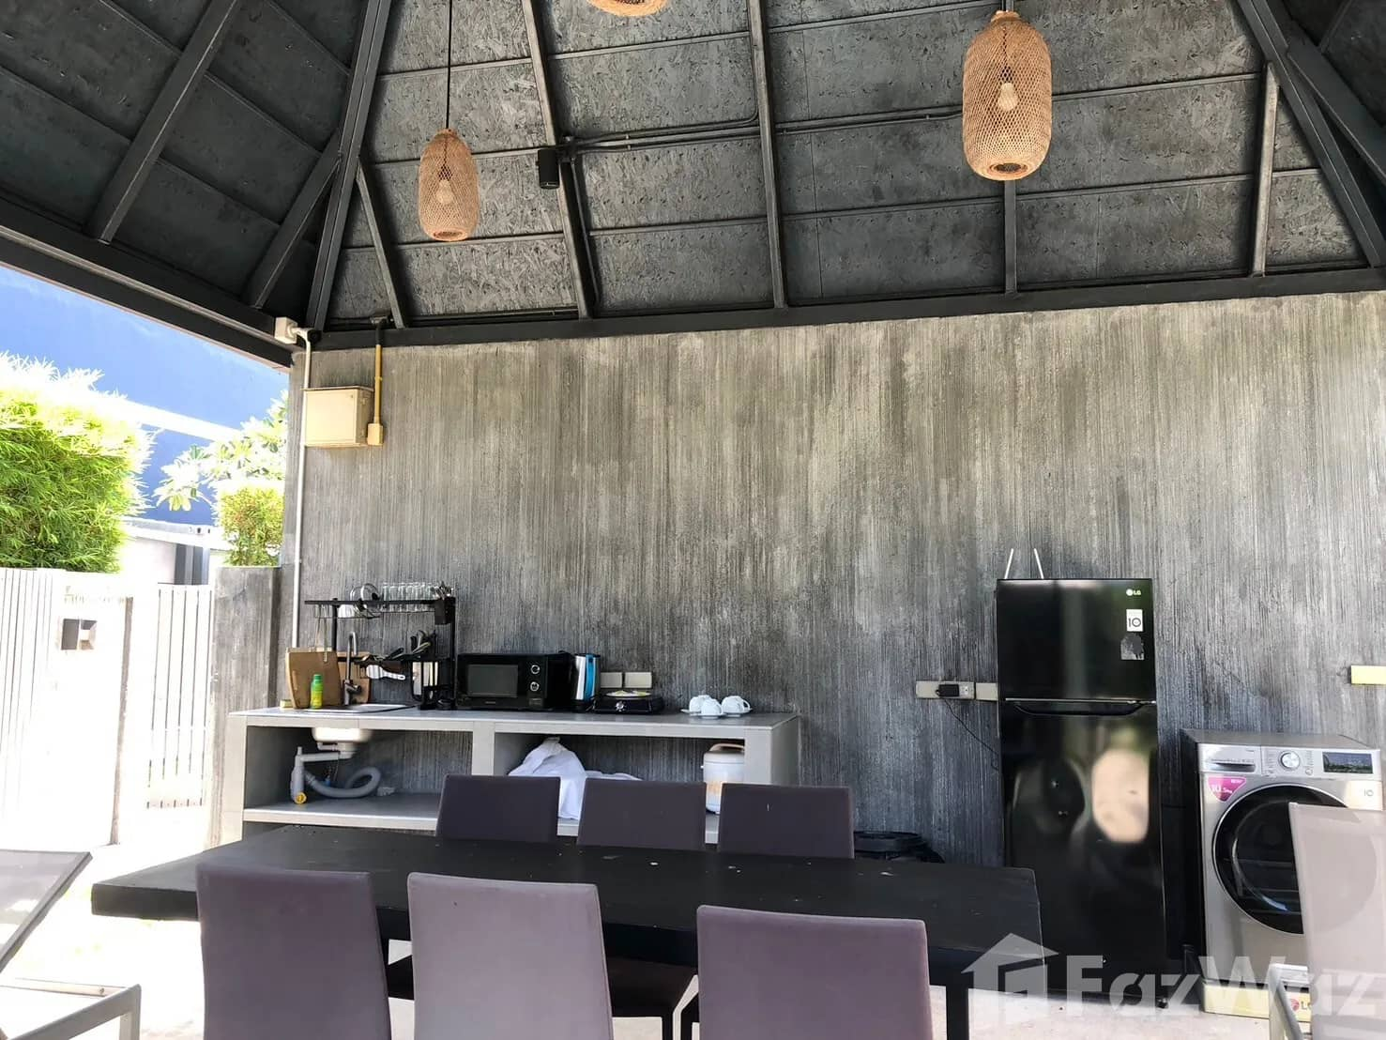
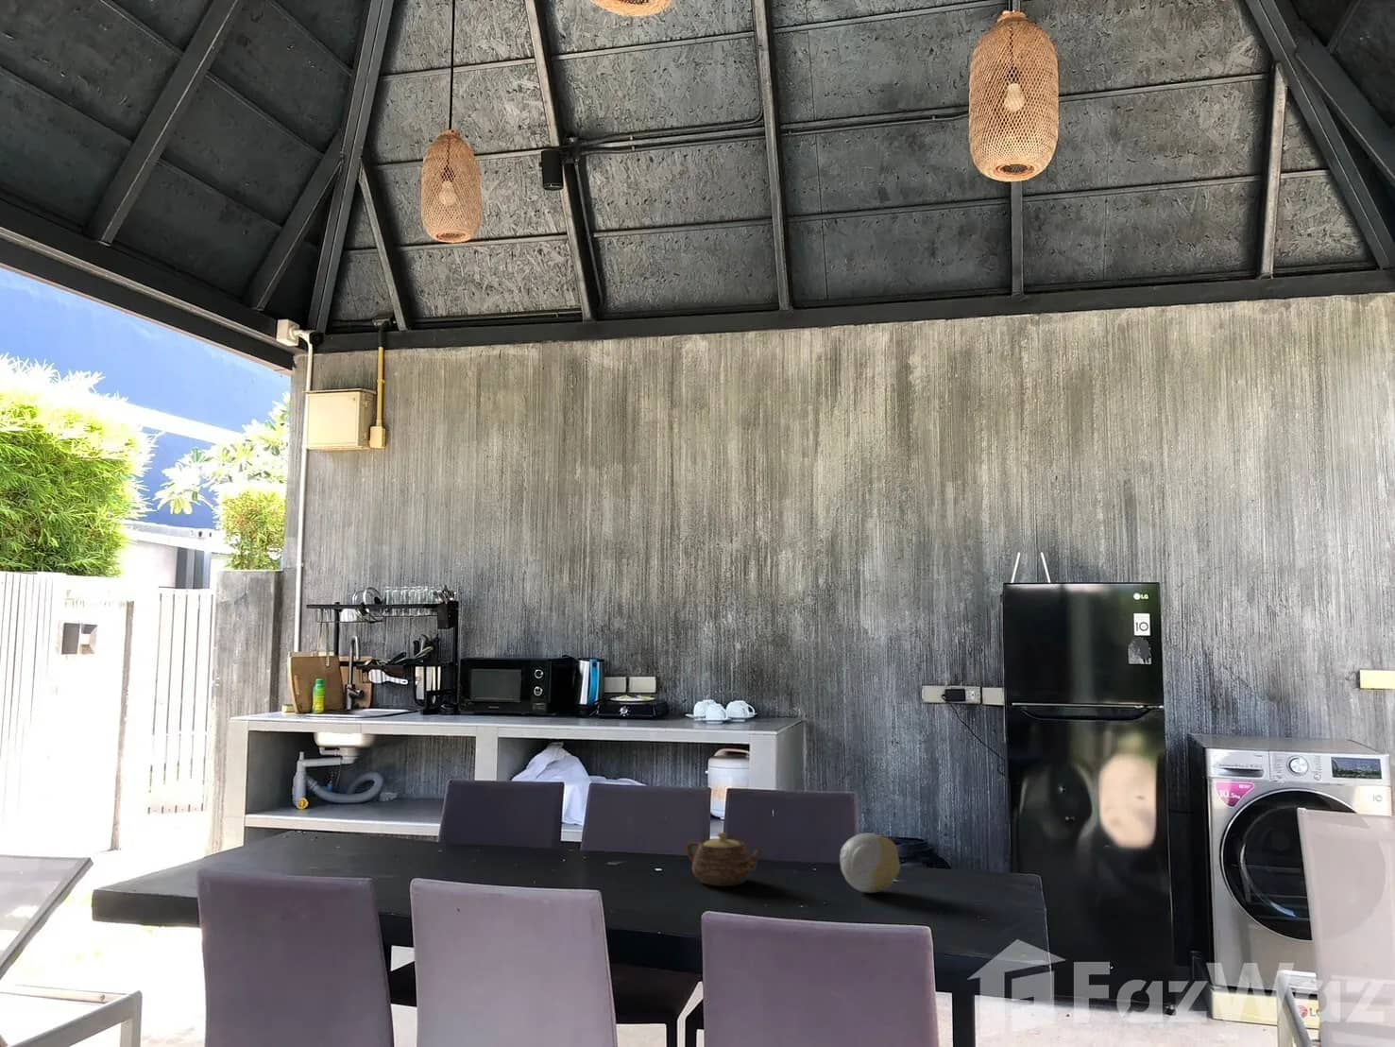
+ teapot (724, 857)
+ decorative ball (870, 862)
